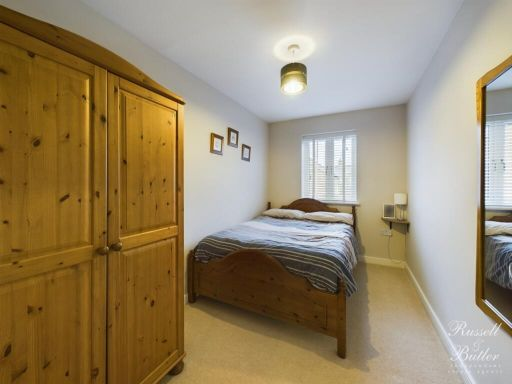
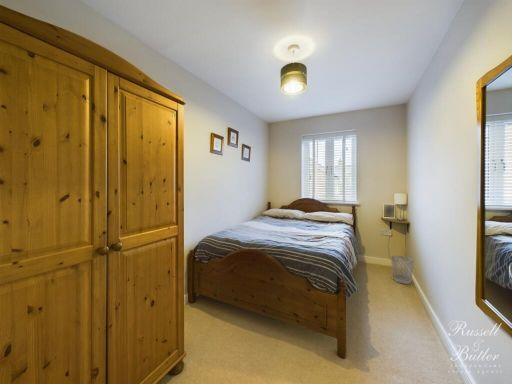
+ wastebasket (402, 269)
